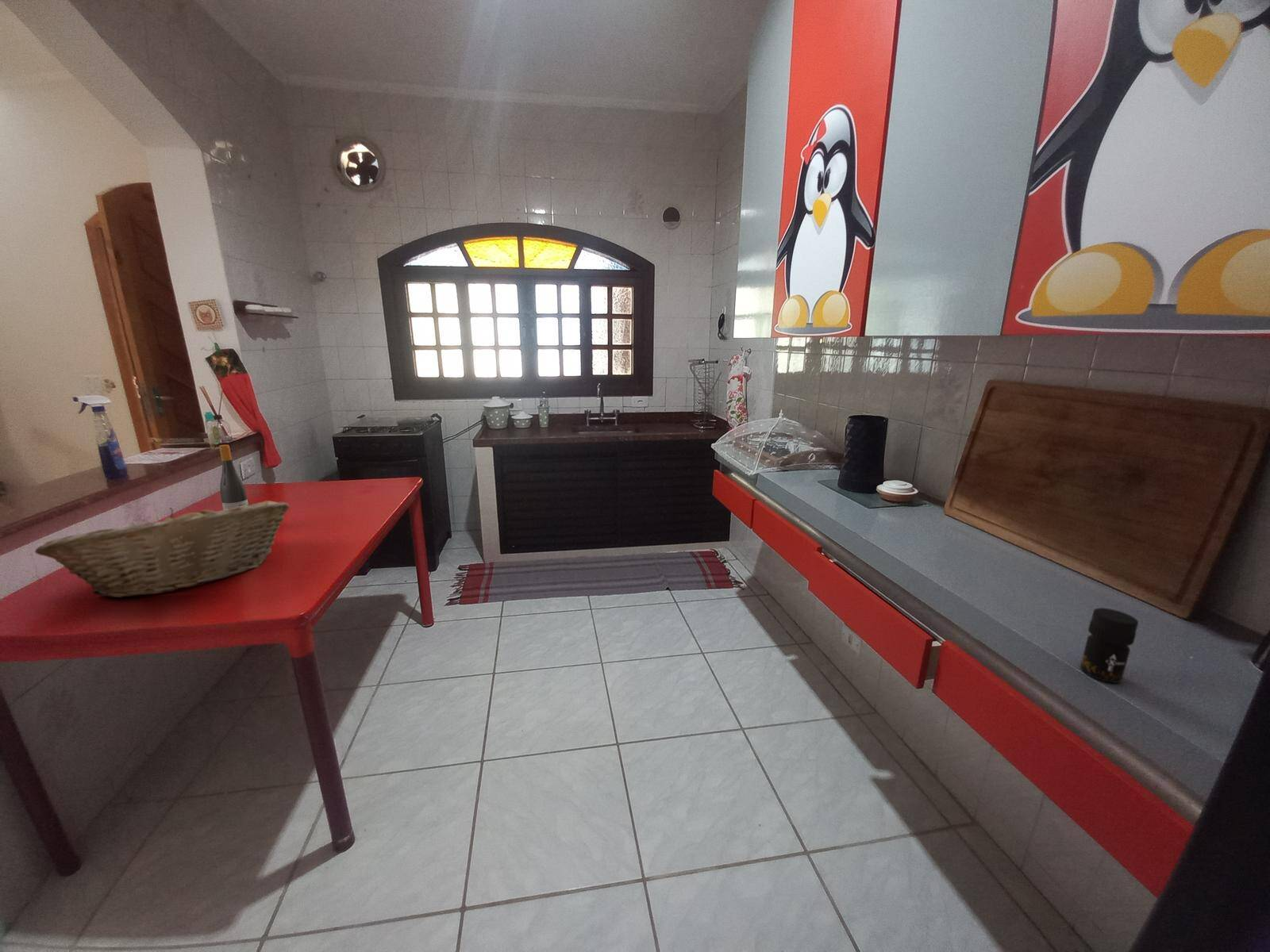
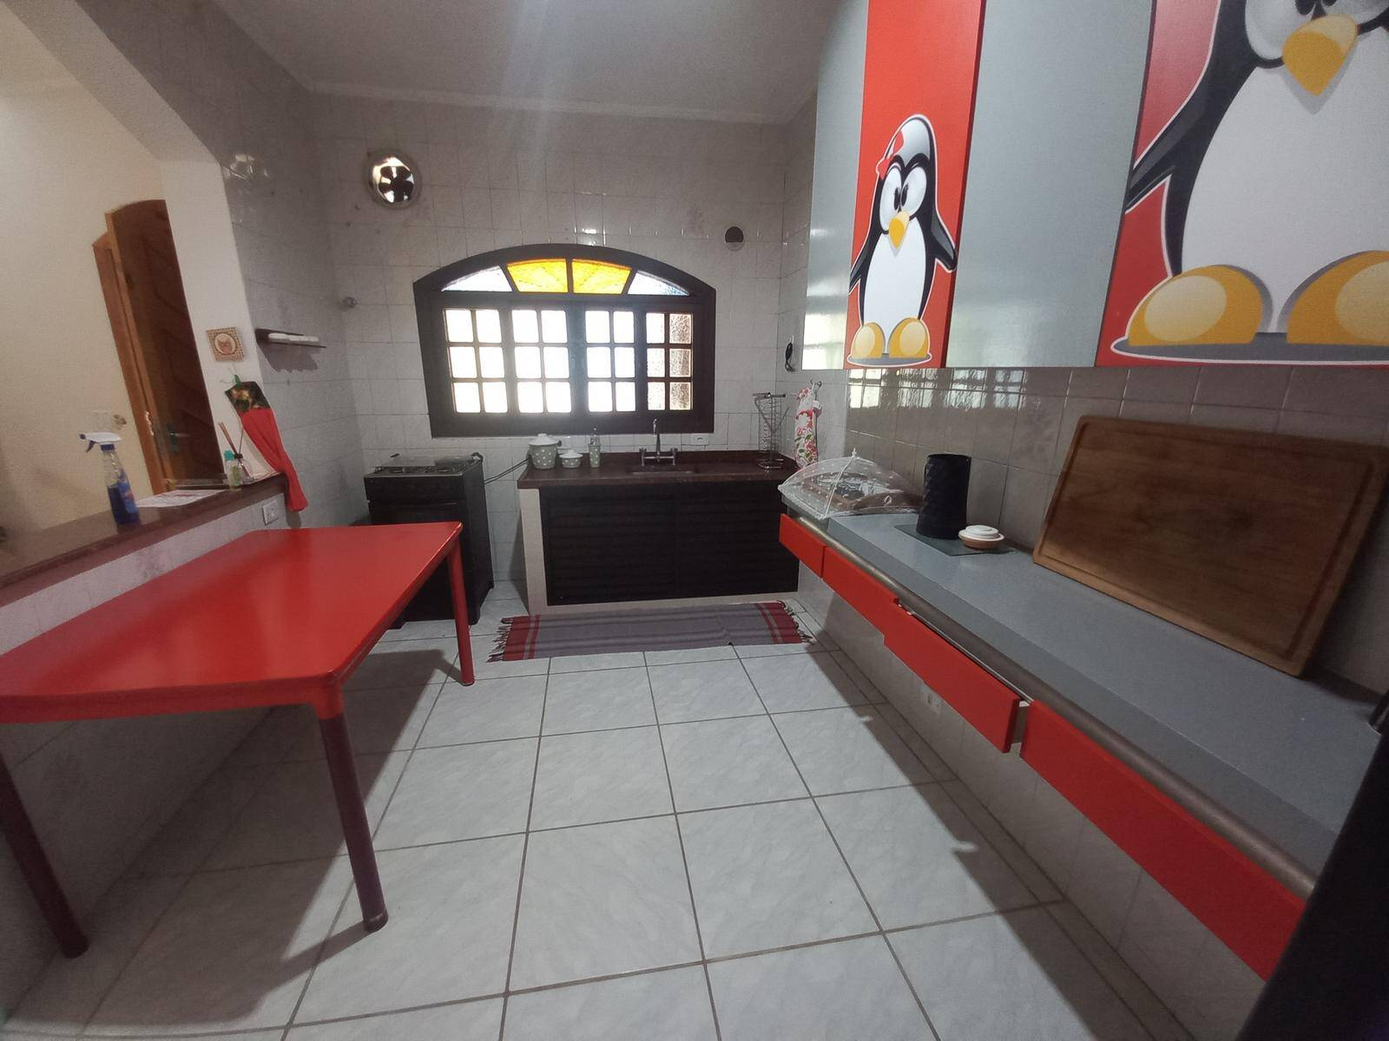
- jar (1107, 644)
- wine bottle (232, 487)
- fruit basket (182, 539)
